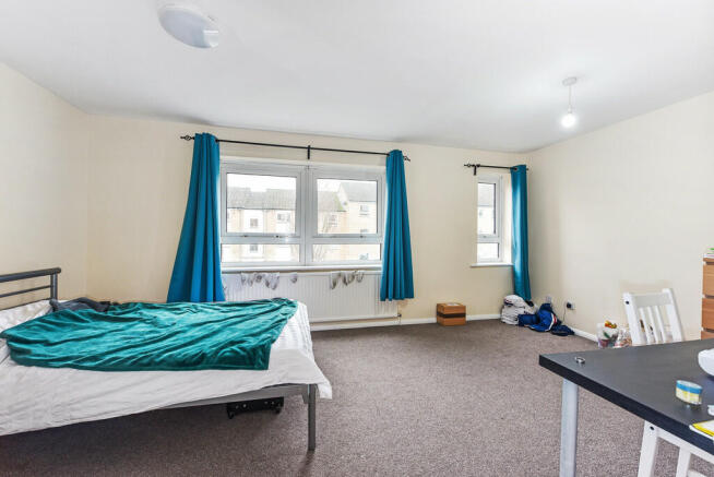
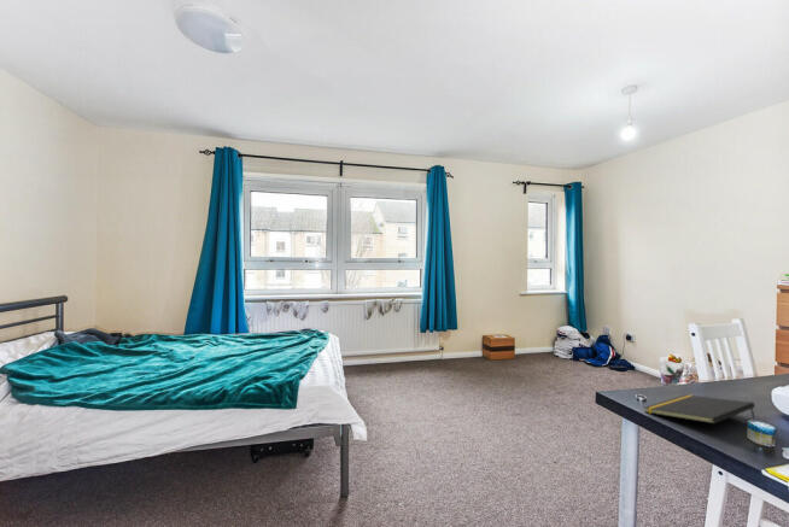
+ notepad (697, 406)
